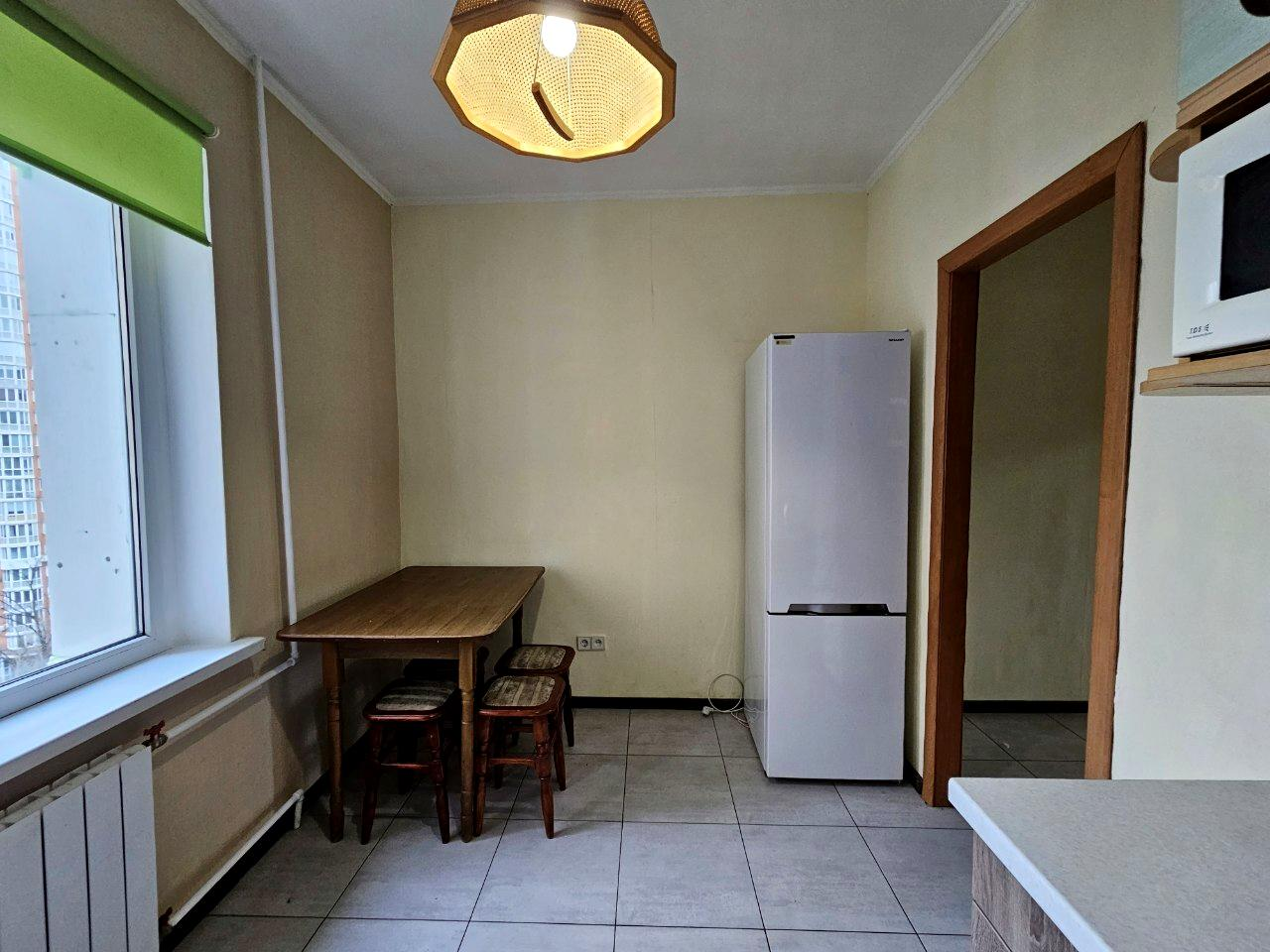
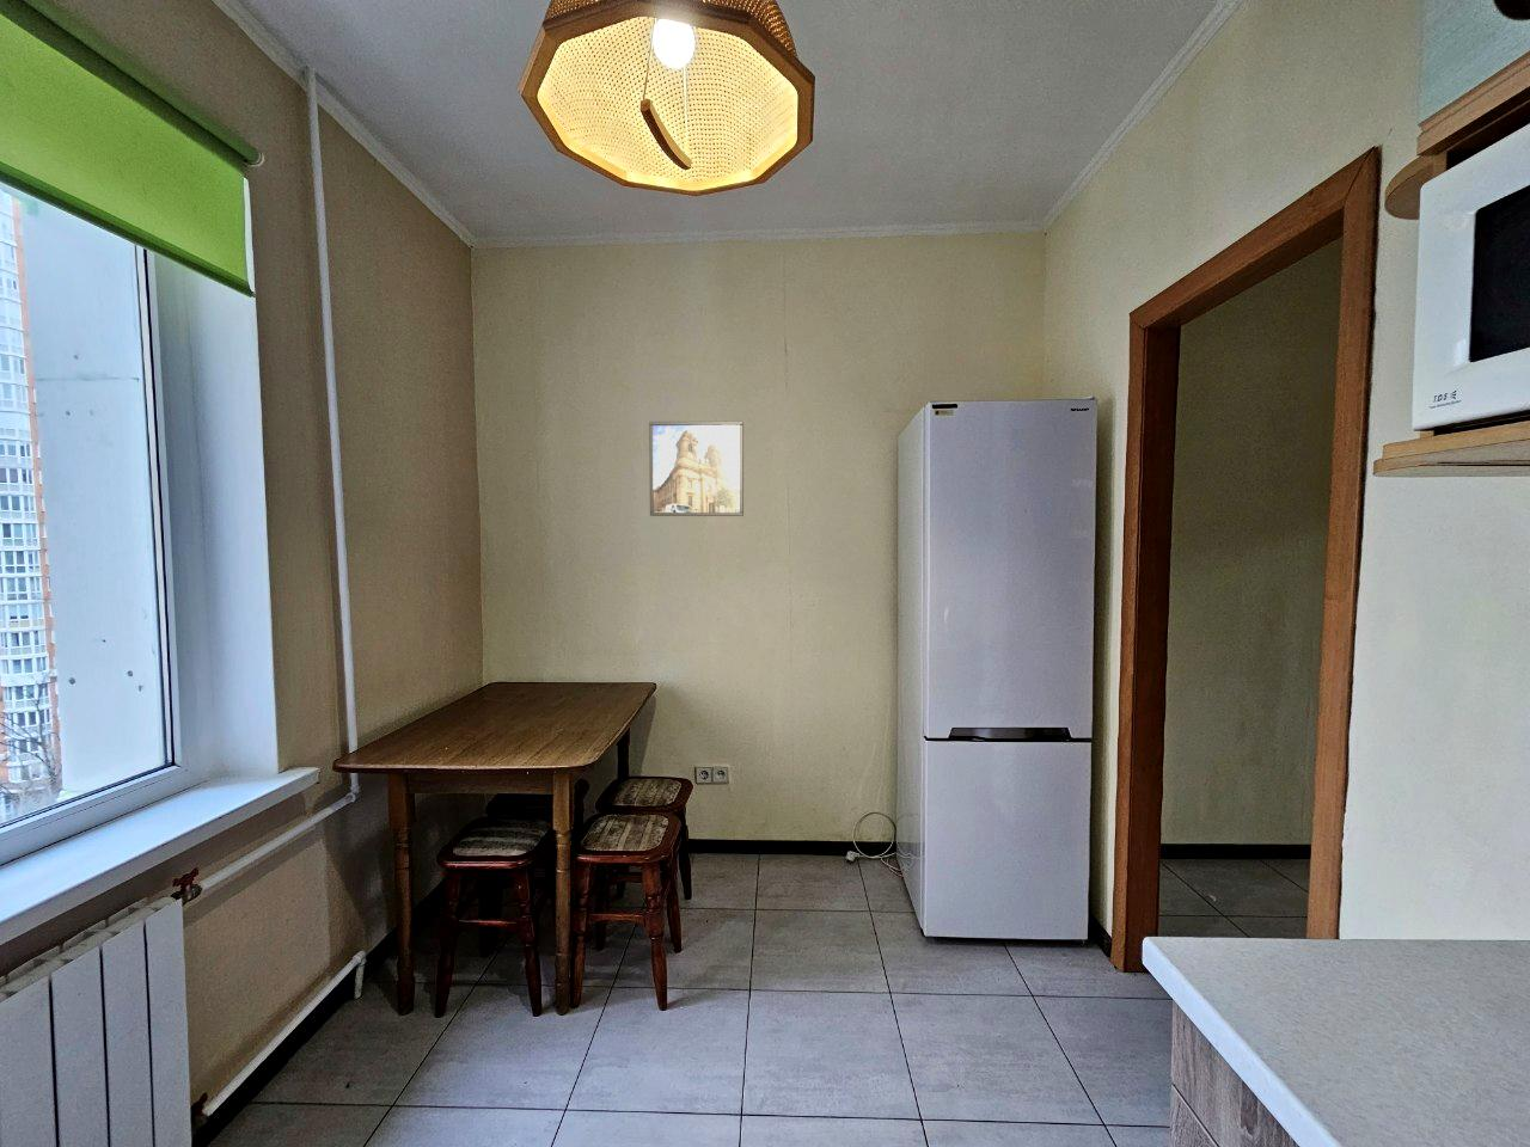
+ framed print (695, 469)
